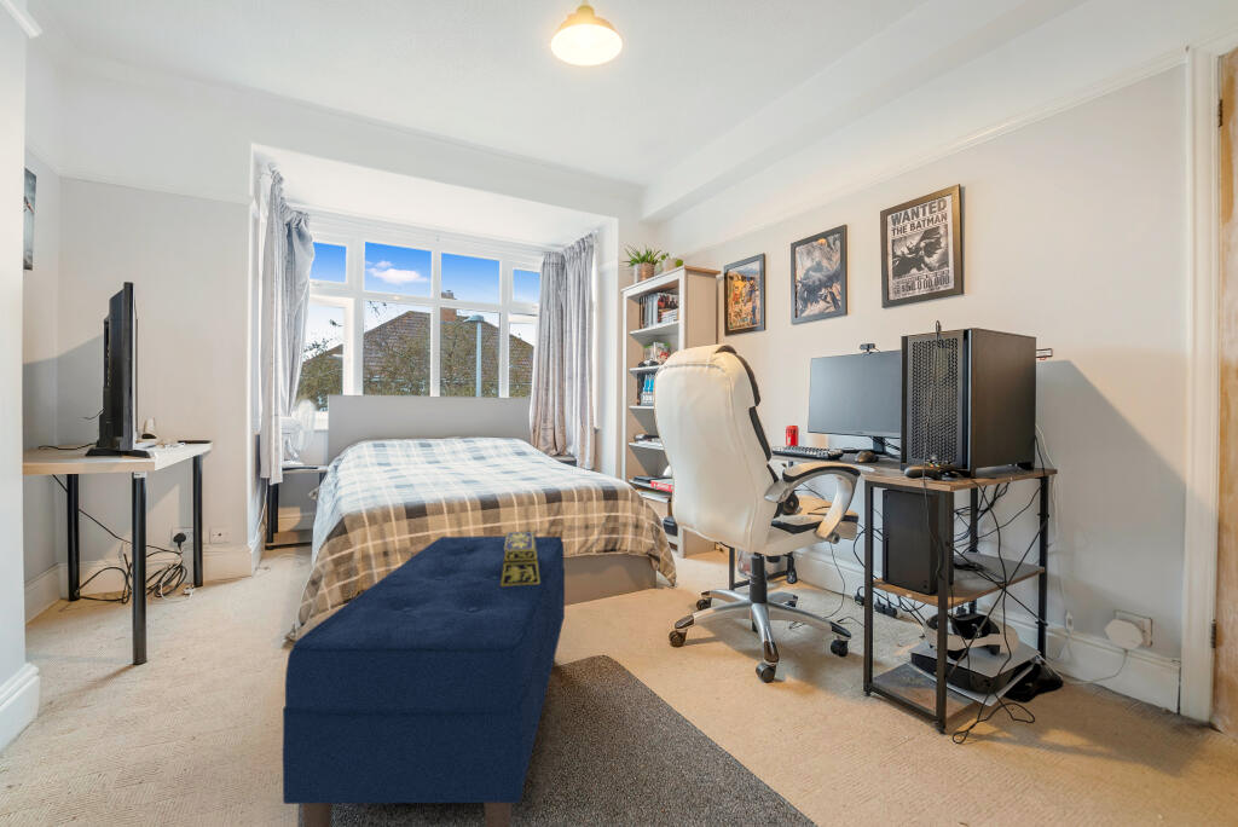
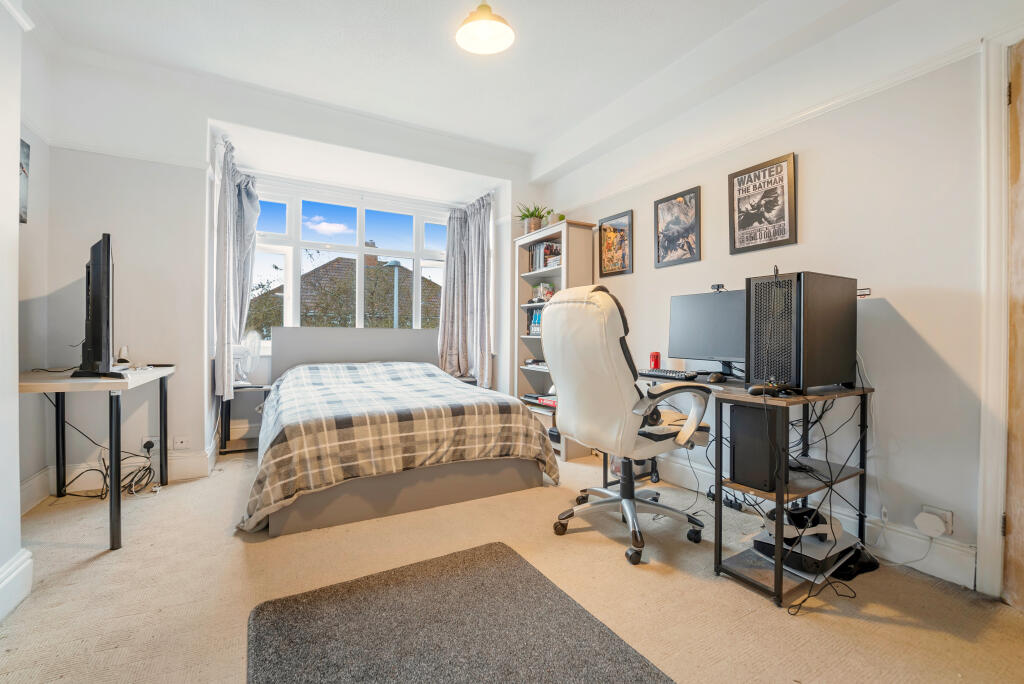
- decorative box (520, 554)
- bench (467, 653)
